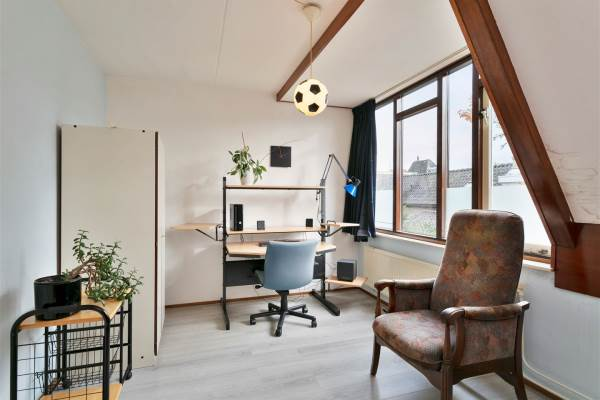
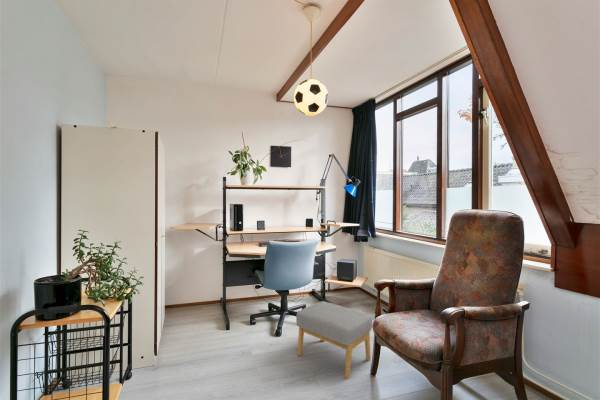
+ footstool (333, 334)
